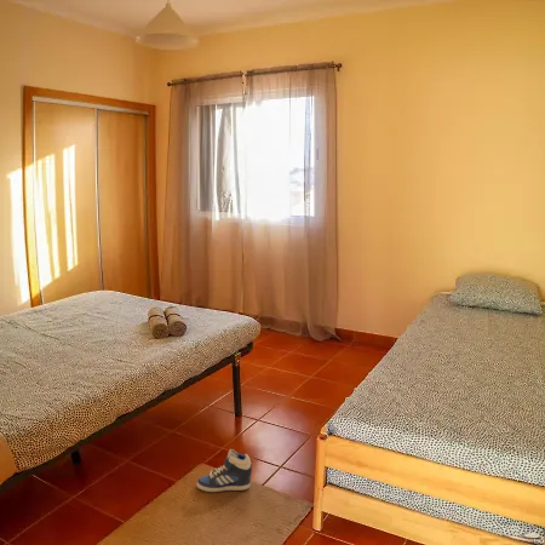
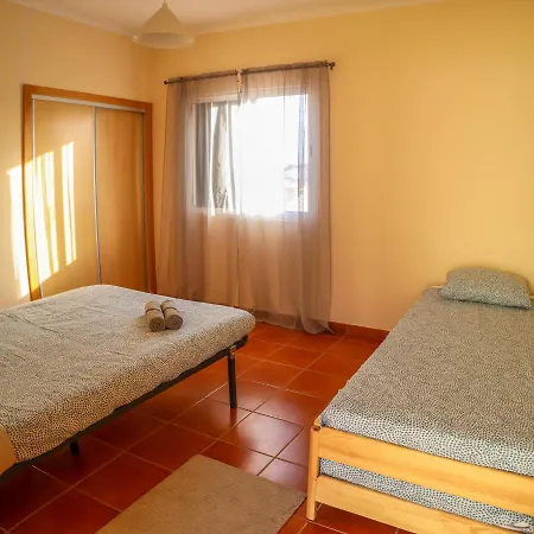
- sneaker (224, 467)
